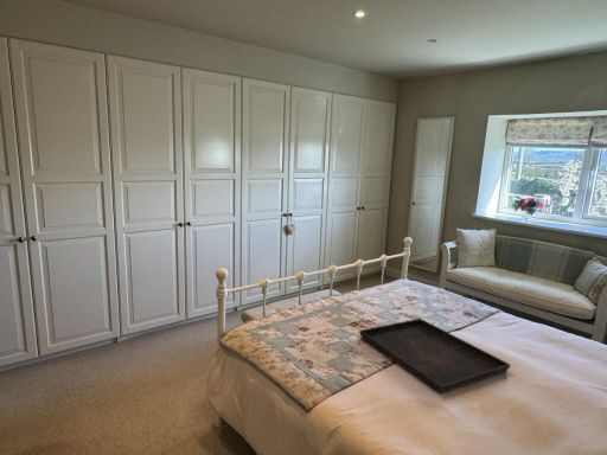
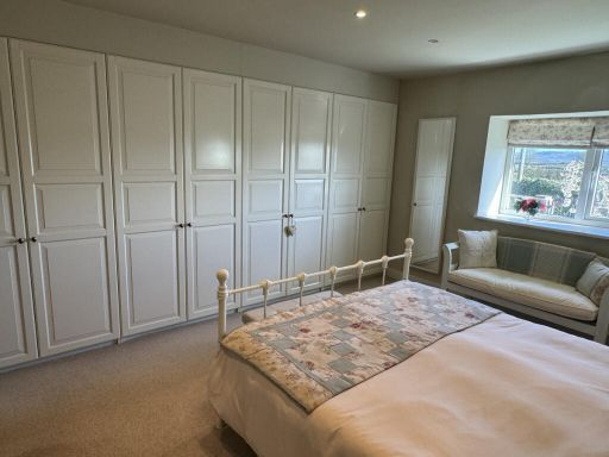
- serving tray (428, 350)
